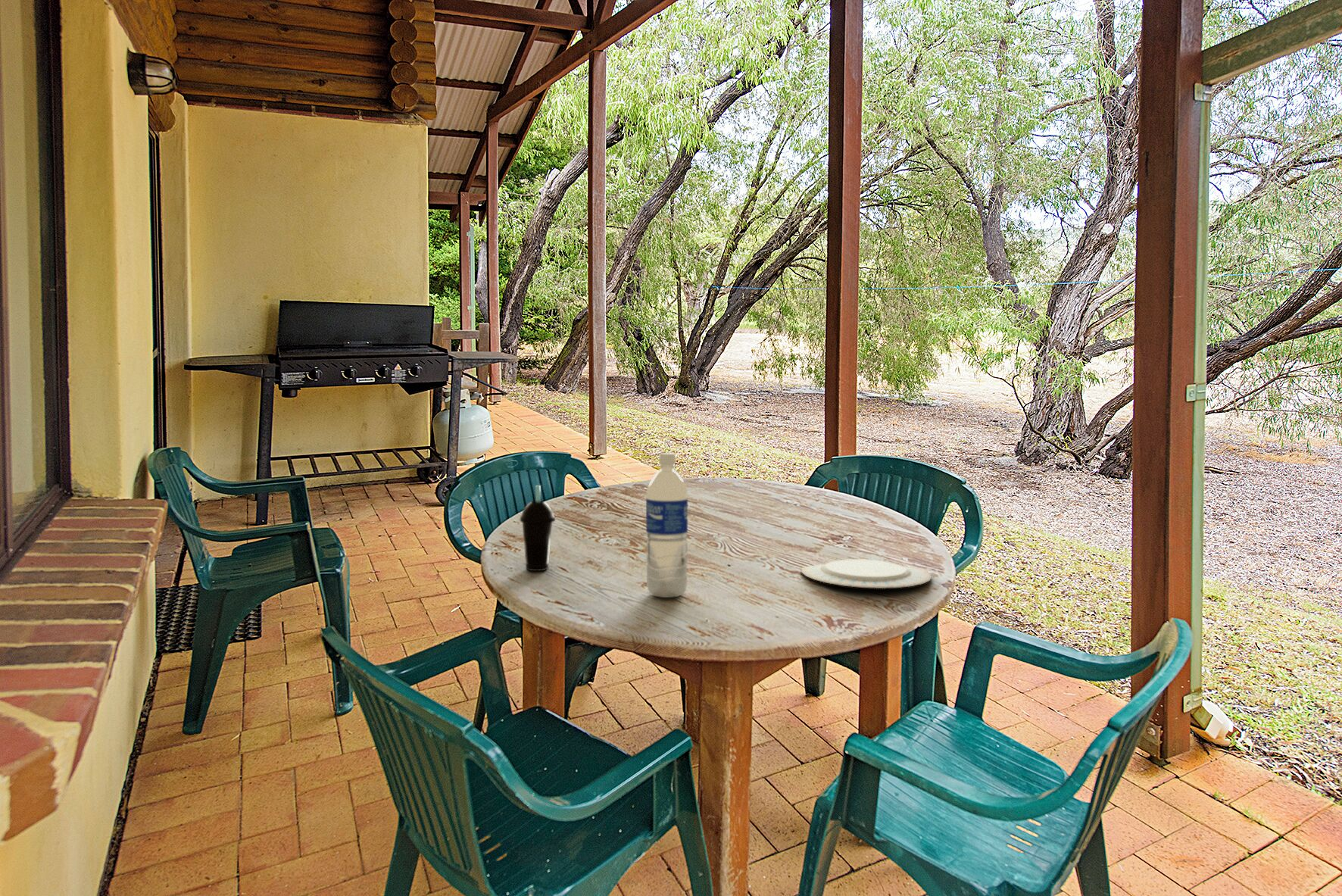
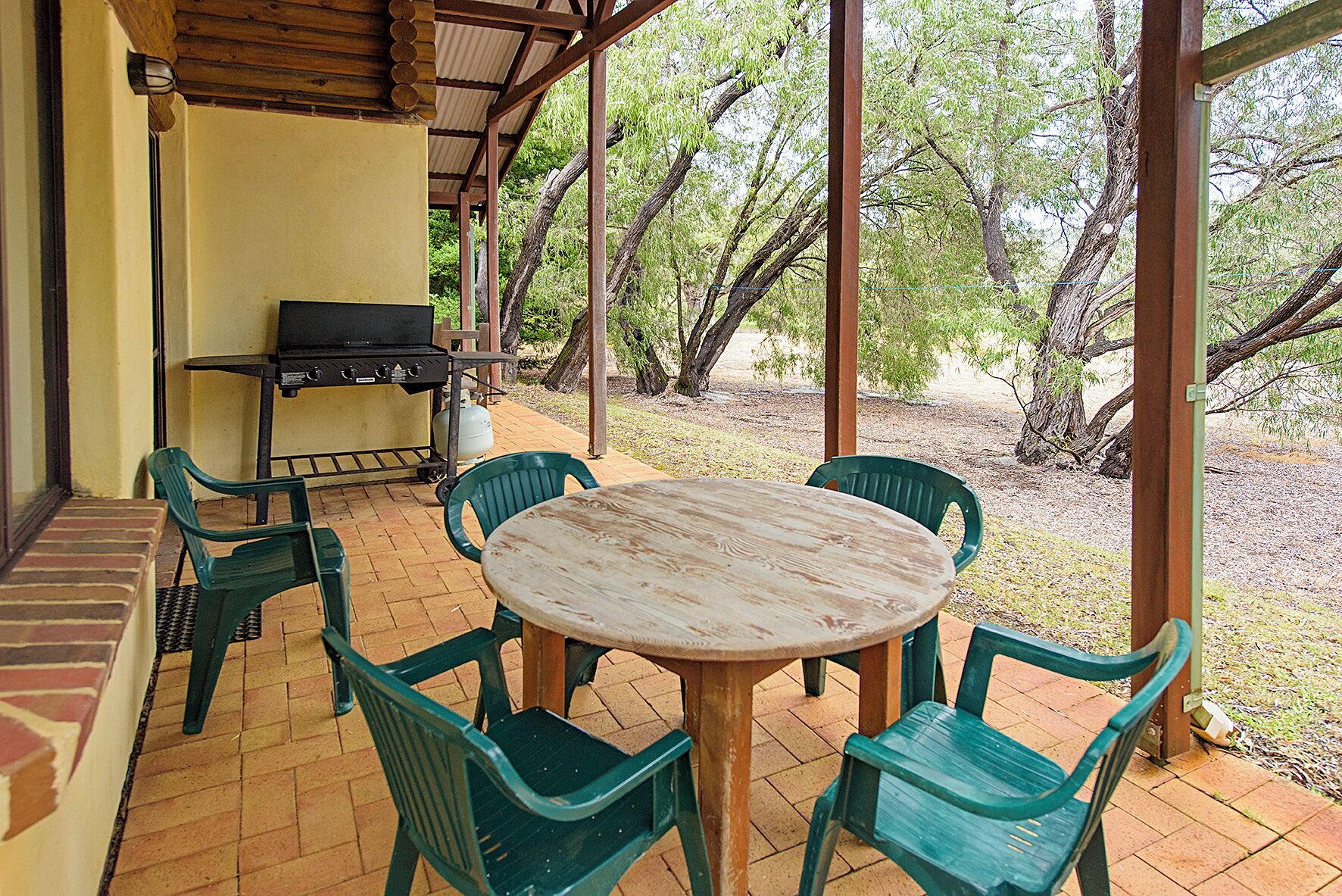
- cup (537, 527)
- water bottle (666, 524)
- chinaware (865, 570)
